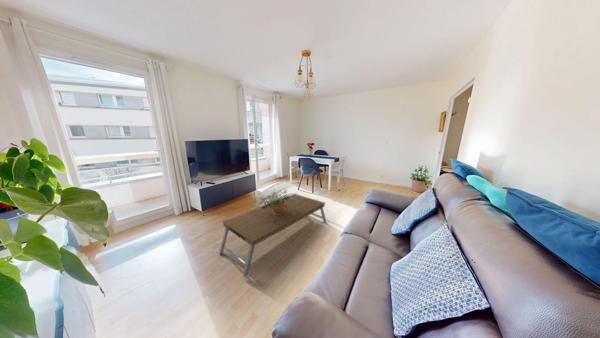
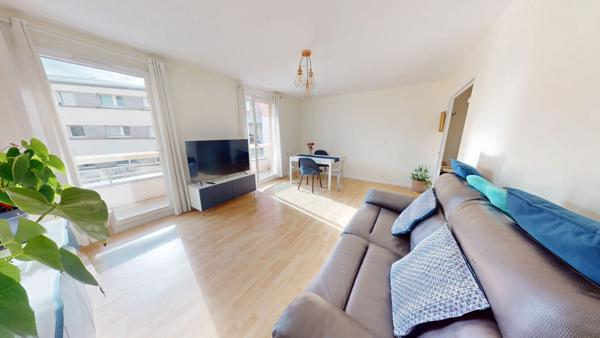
- potted plant (275, 201)
- coffee table (280, 222)
